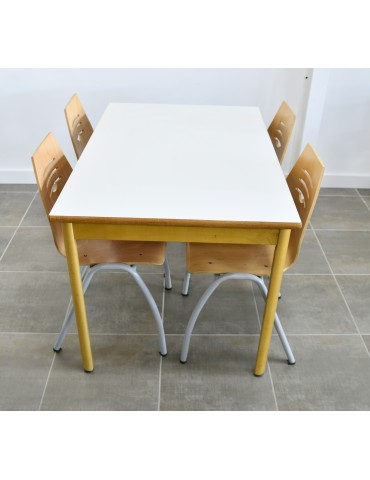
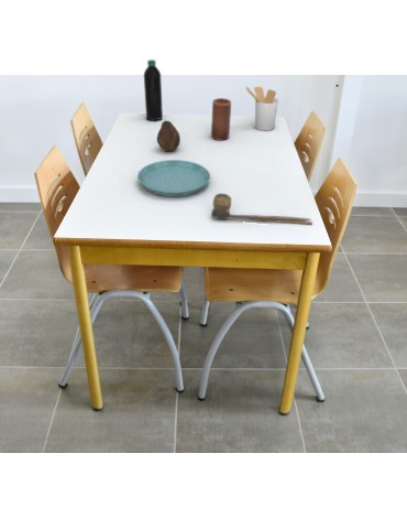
+ water bottle (153, 90)
+ fruit (168, 134)
+ candle (220, 119)
+ saucer (174, 179)
+ spoon (262, 216)
+ utensil holder (260, 107)
